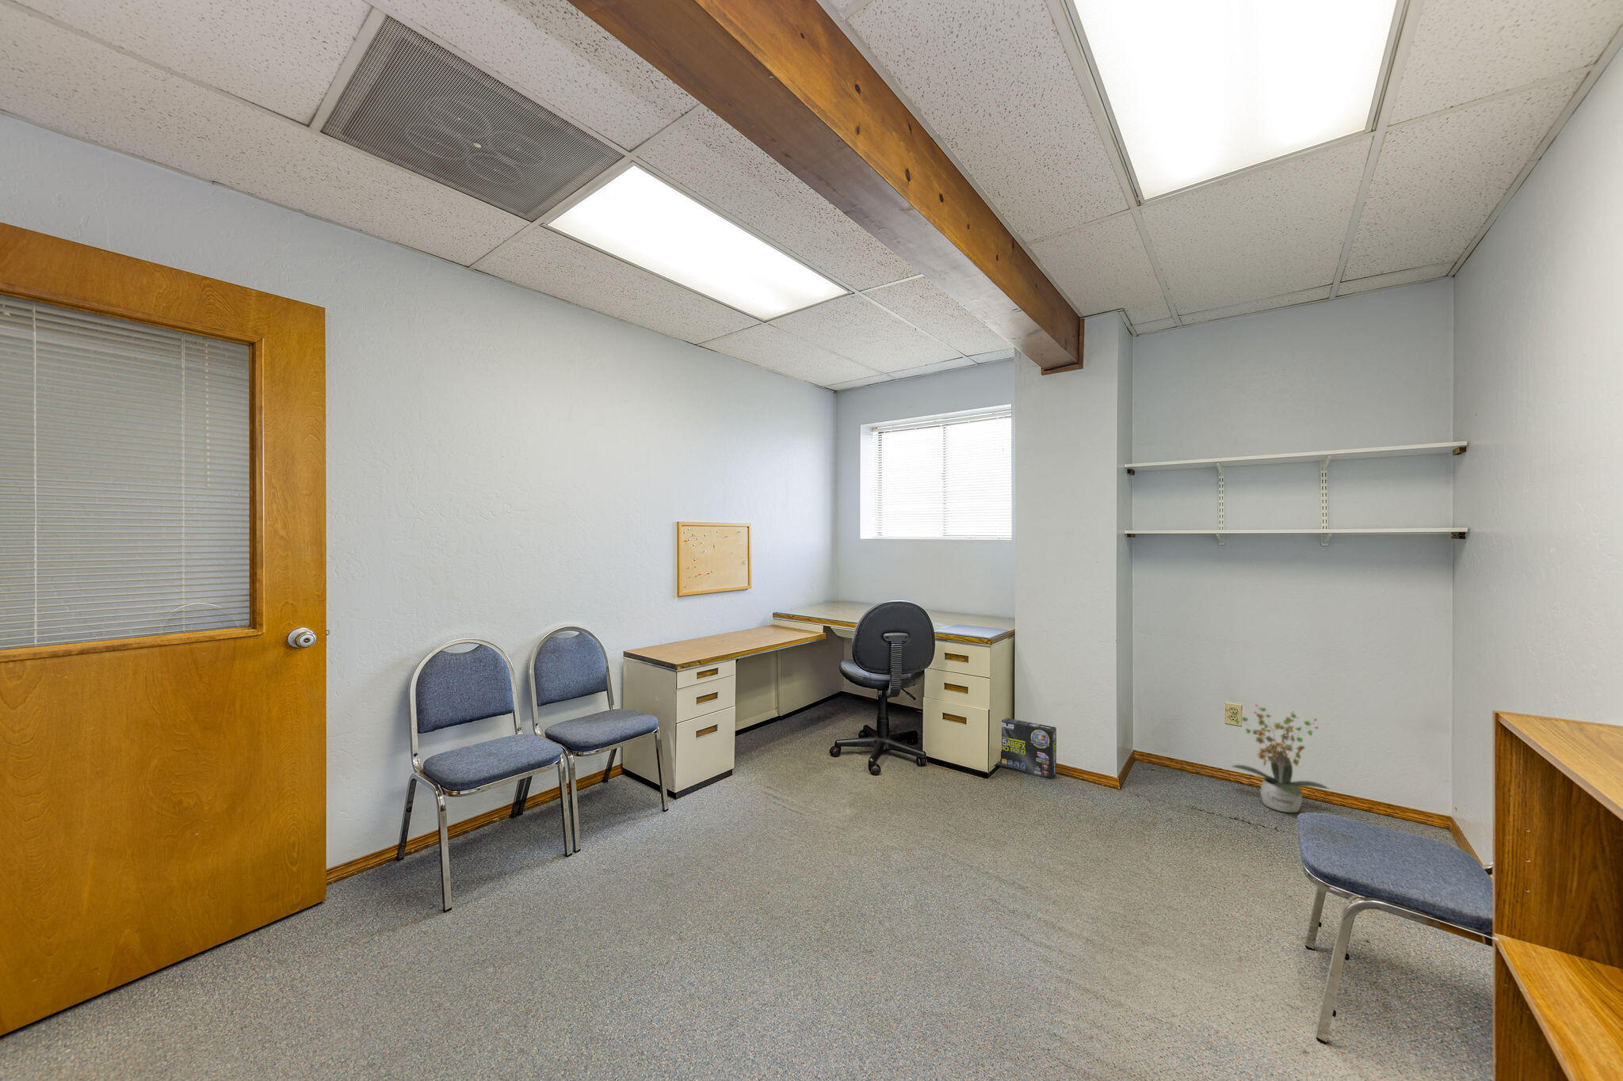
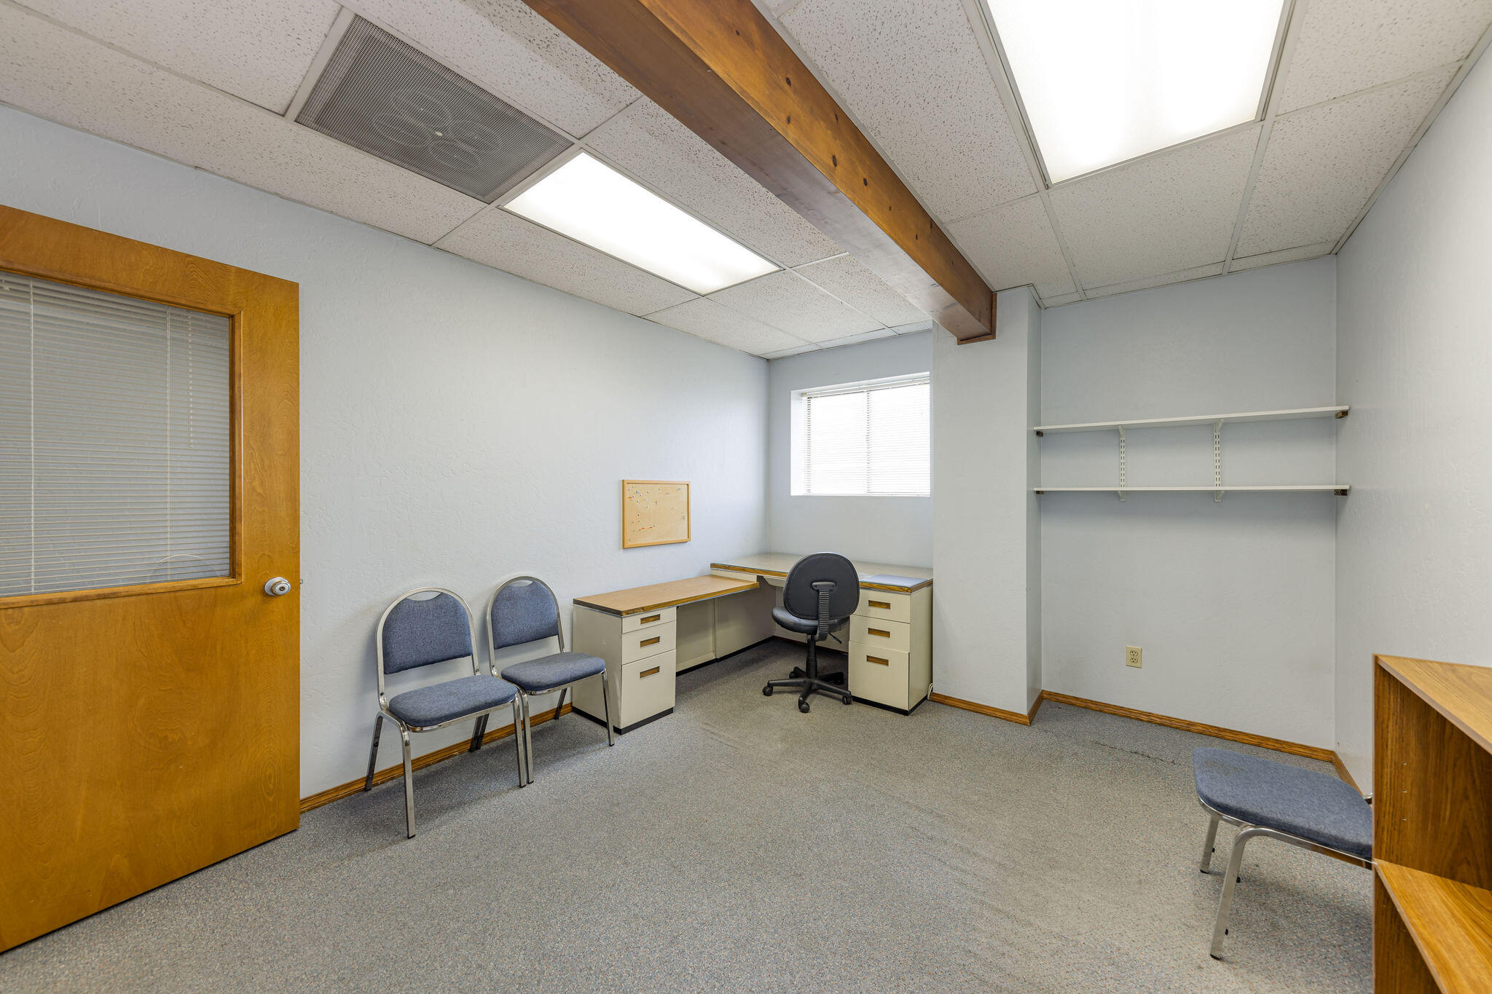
- potted plant (1275, 758)
- box (1024, 746)
